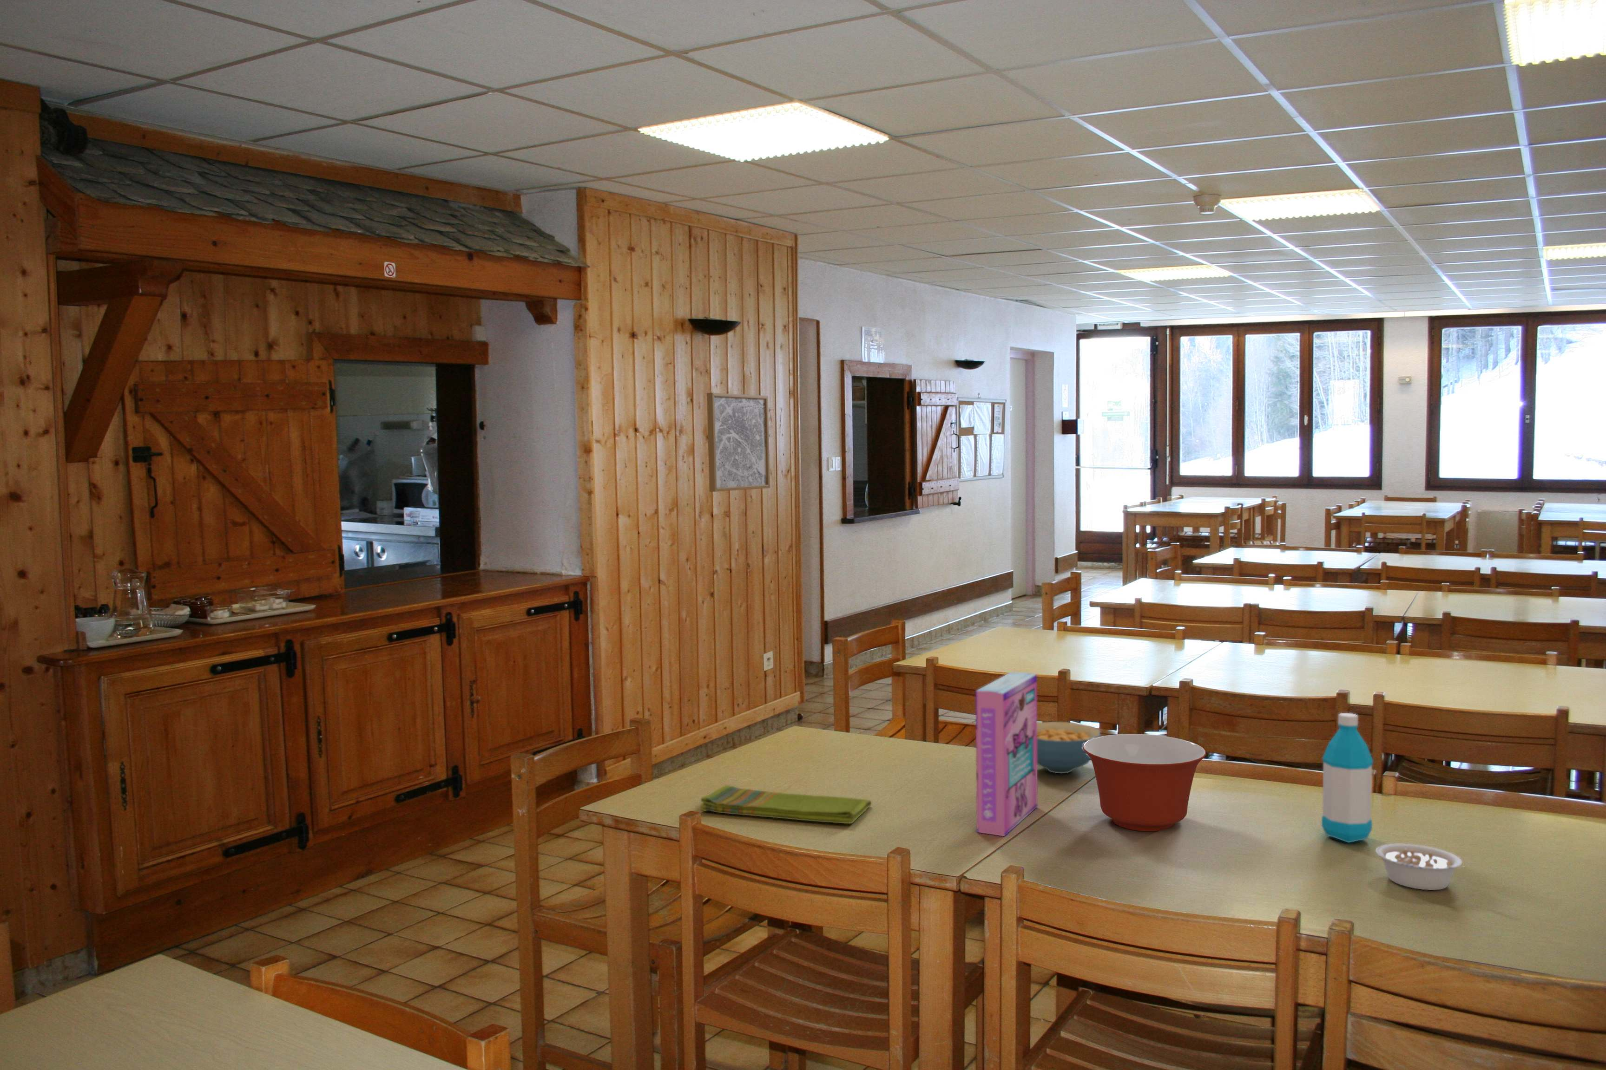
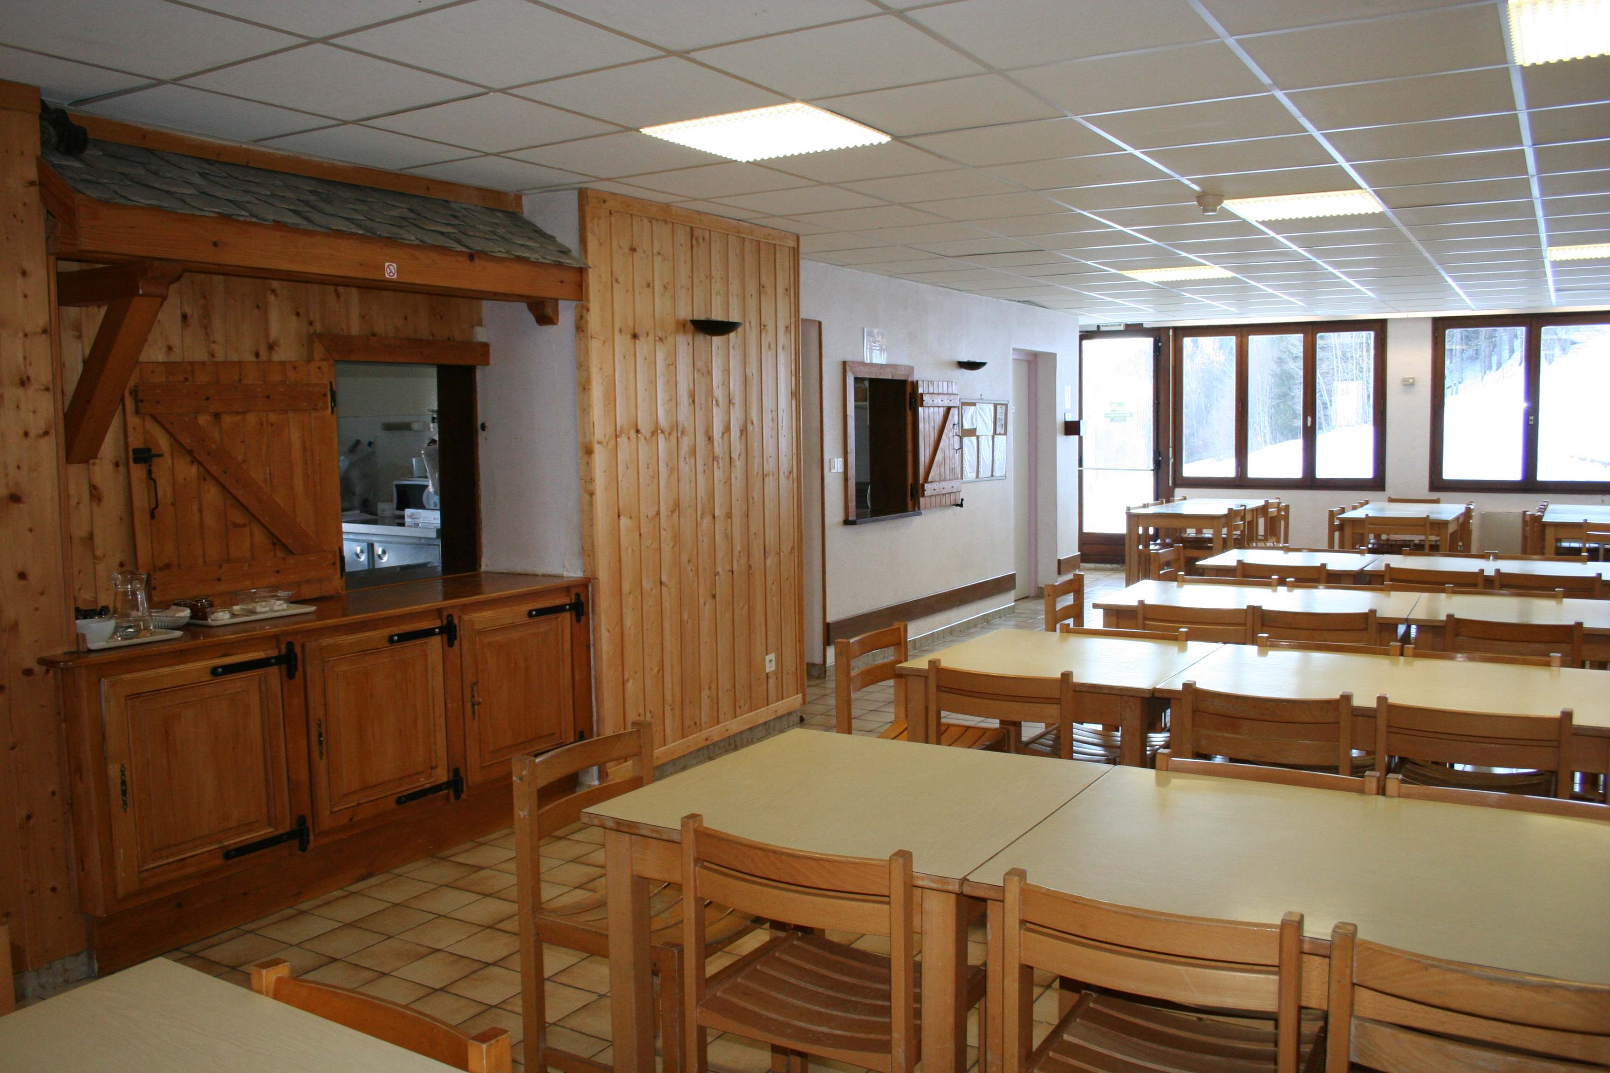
- legume (1422, 866)
- cereal box (1007, 750)
- water bottle (1347, 776)
- wall art (740, 442)
- dish towel (786, 801)
- cereal bowl (1060, 750)
- mixing bowl (1144, 785)
